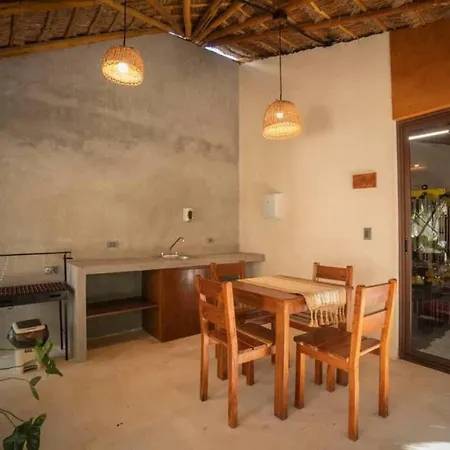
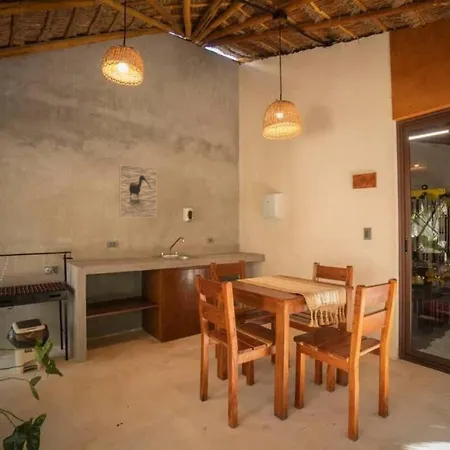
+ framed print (138, 192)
